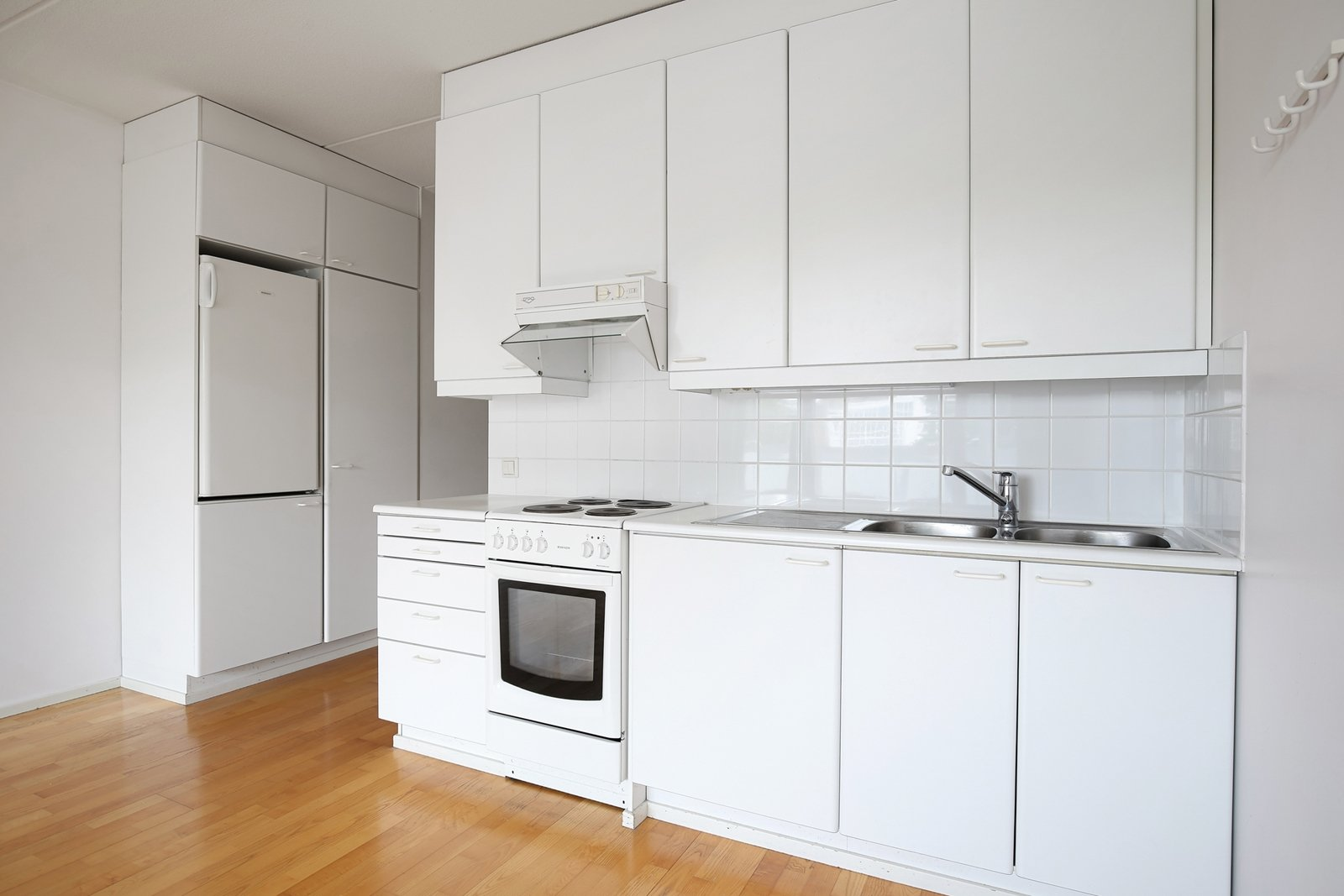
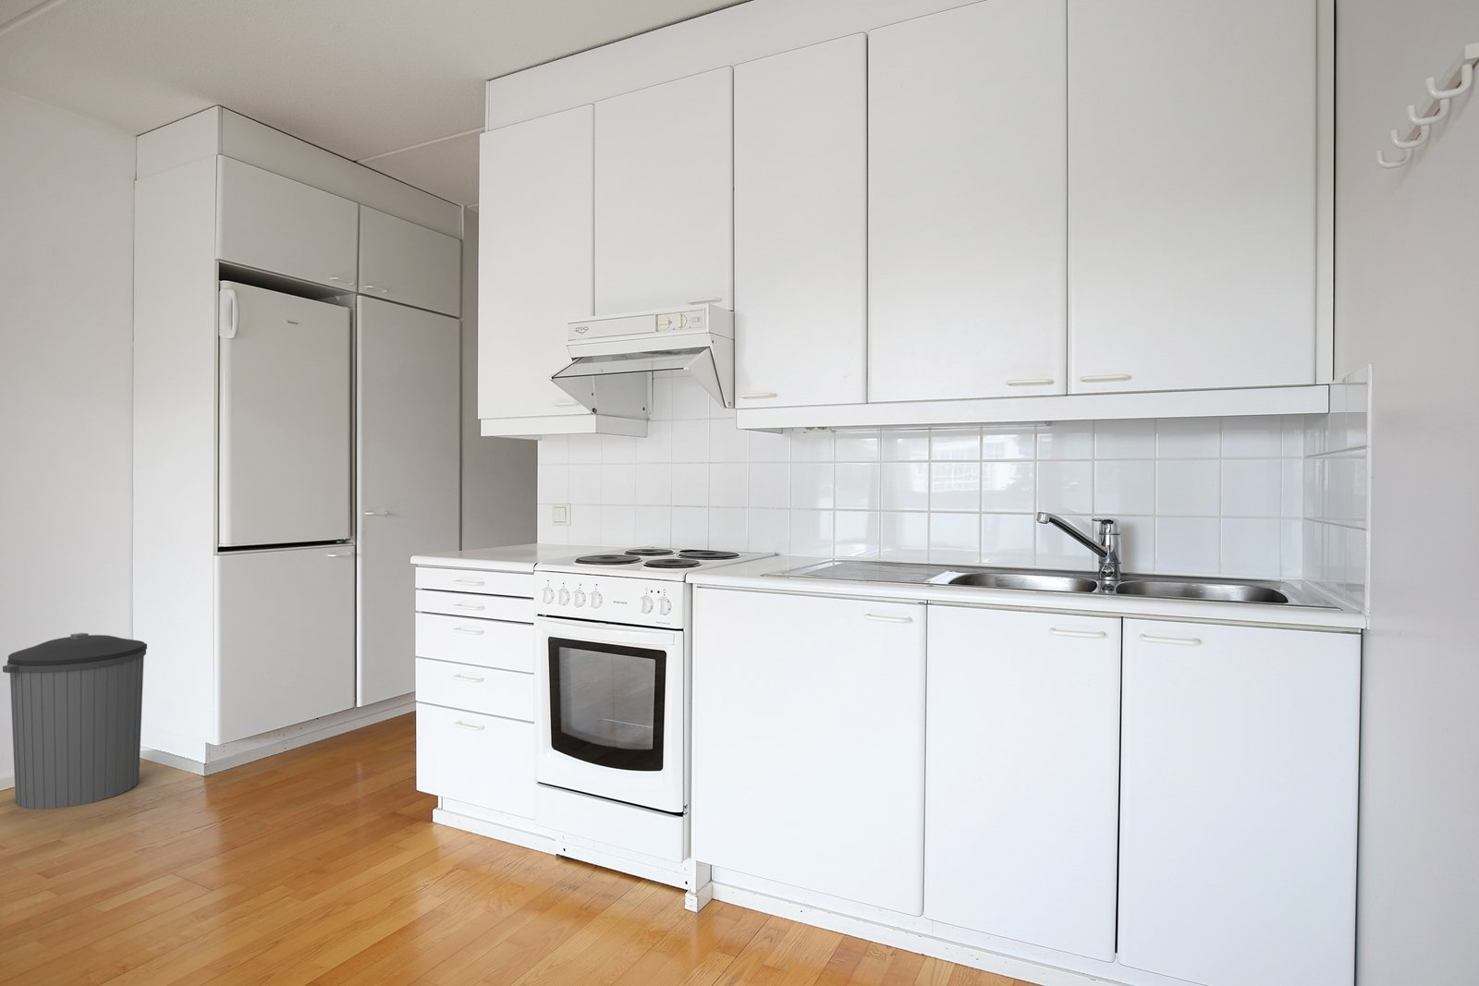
+ trash can (79, 712)
